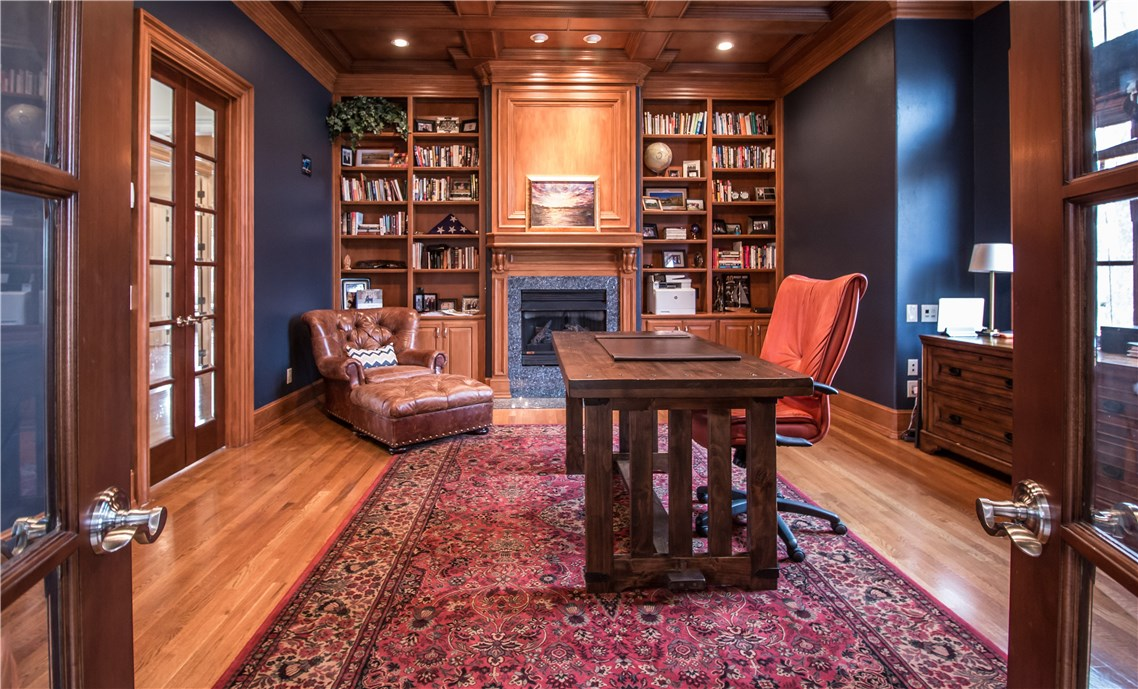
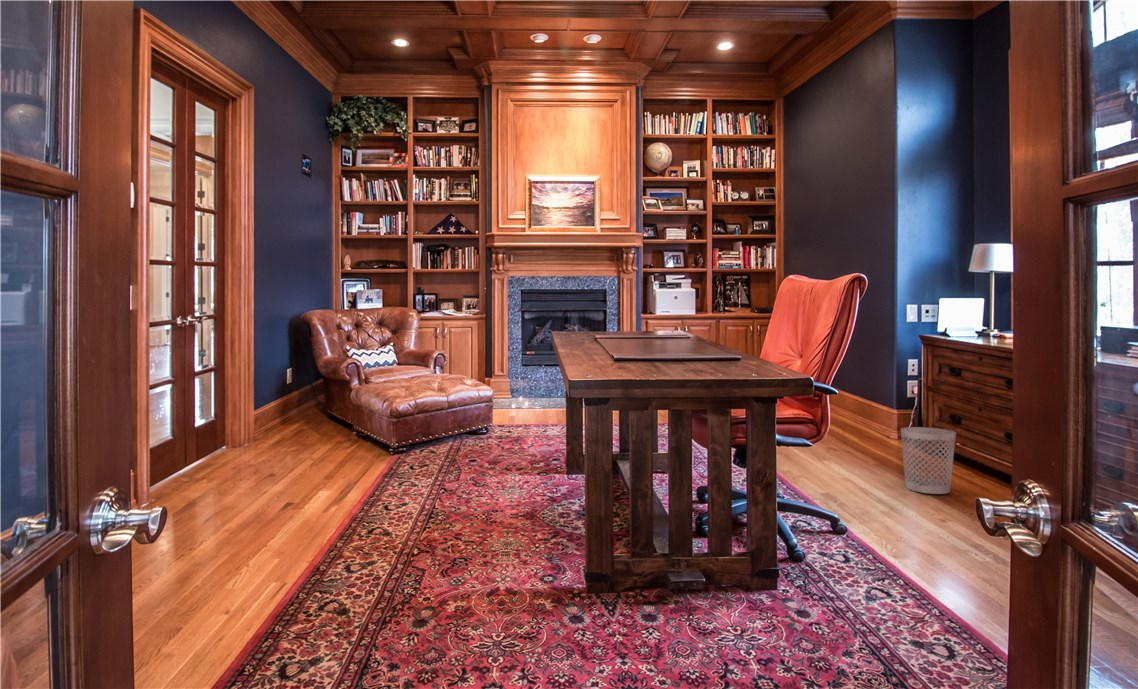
+ wastebasket (927, 459)
